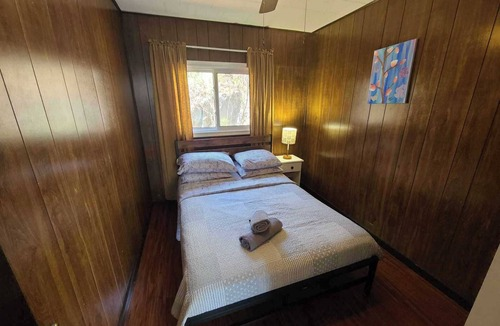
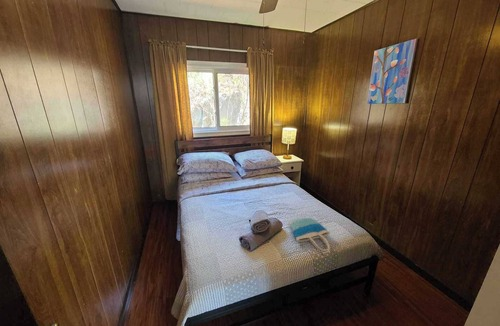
+ tote bag (311, 233)
